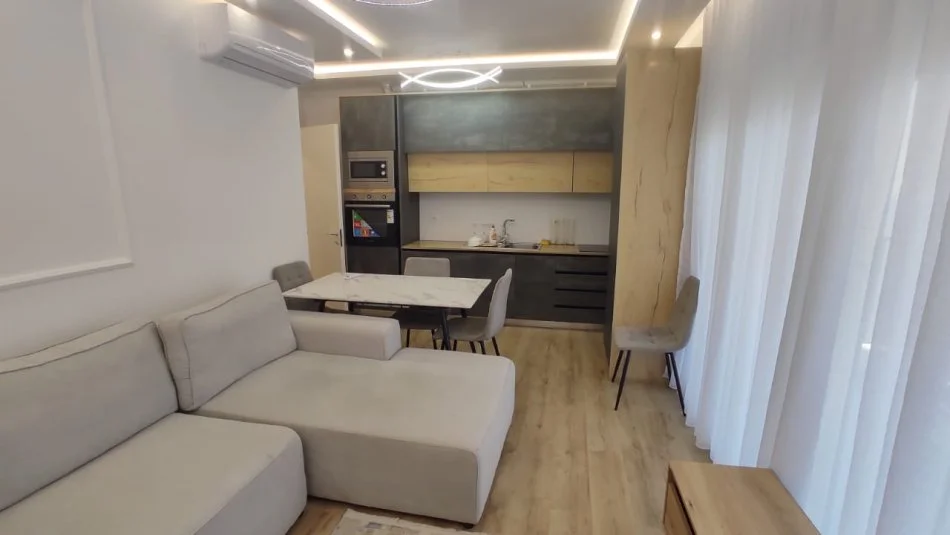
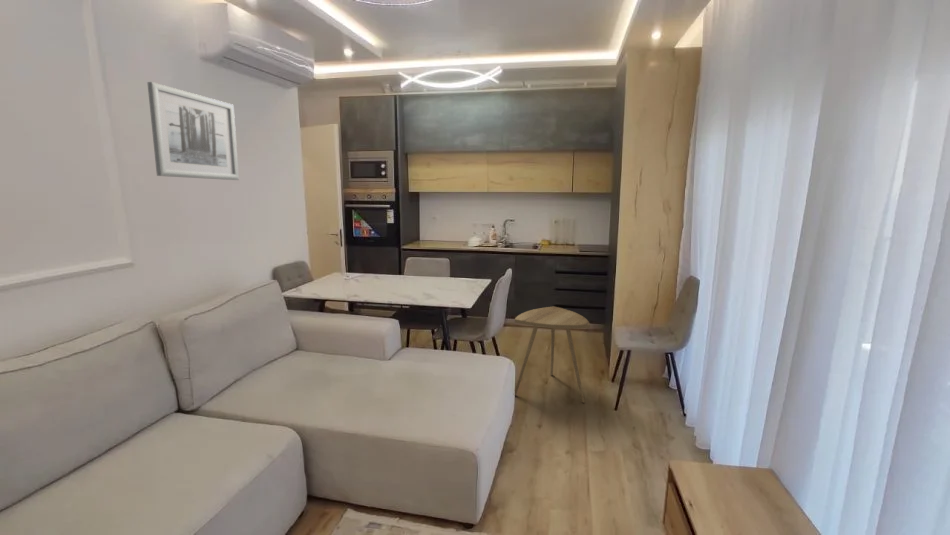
+ side table (551, 351)
+ wall art (198, 137)
